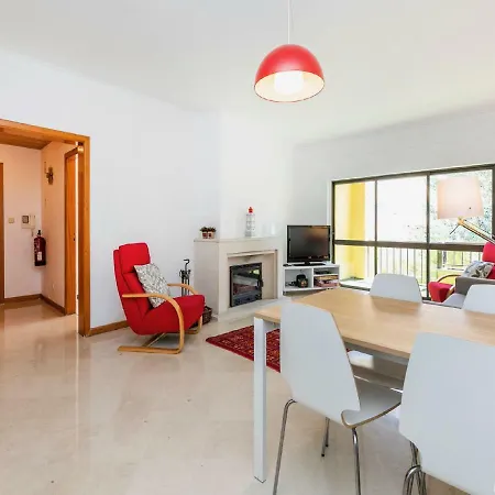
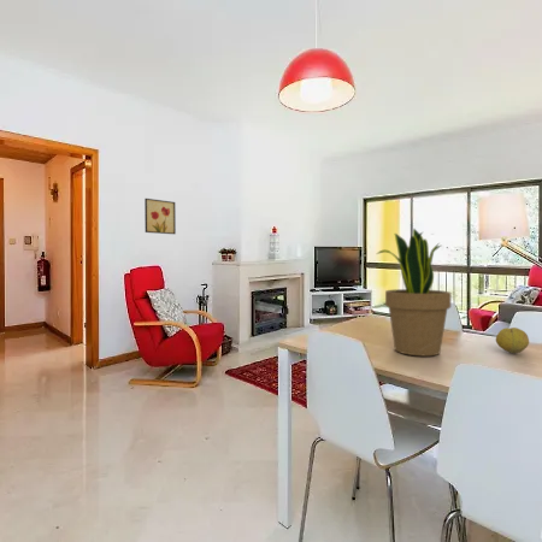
+ fruit (512, 340)
+ wall art (160, 217)
+ potted plant (411, 289)
